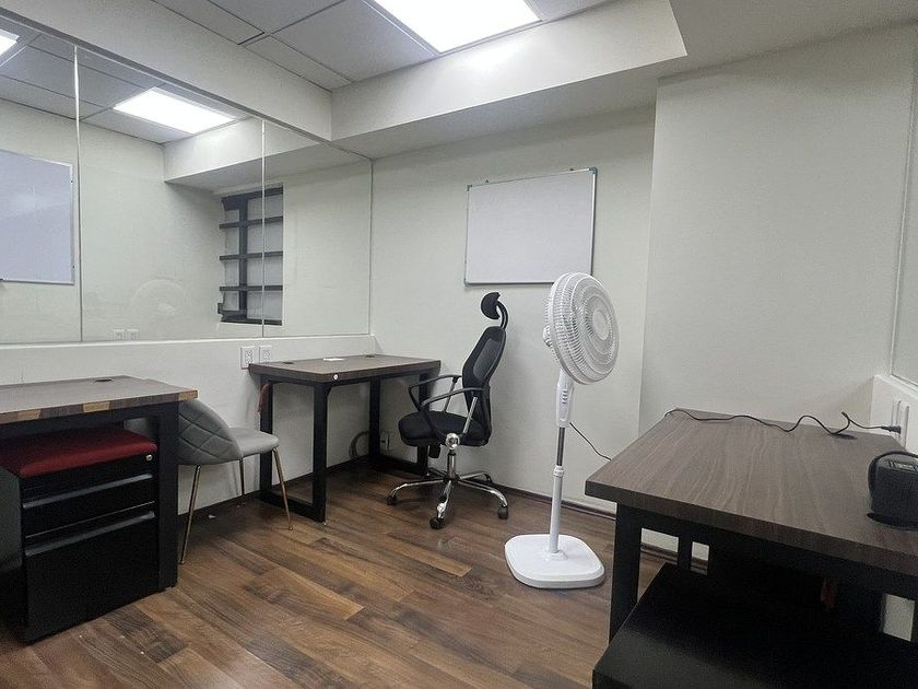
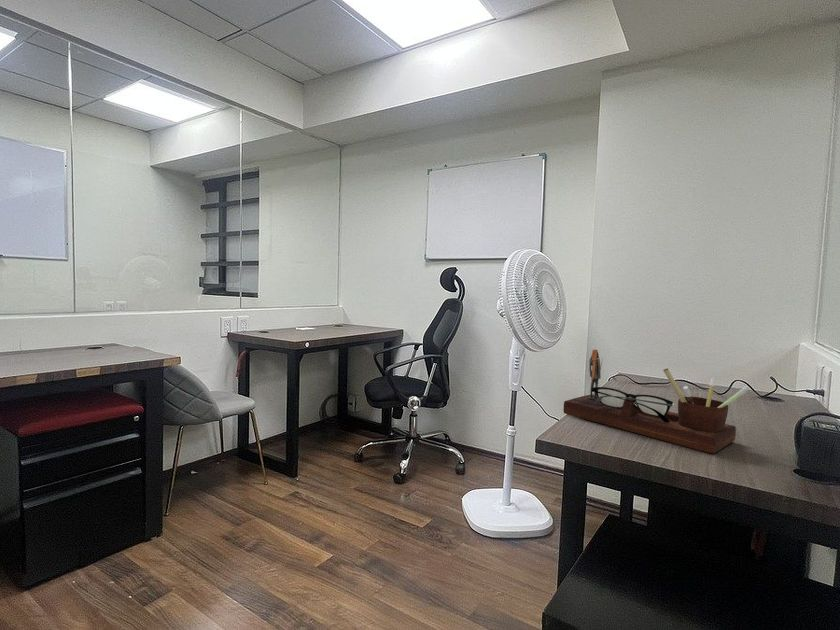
+ desk organizer (649, 395)
